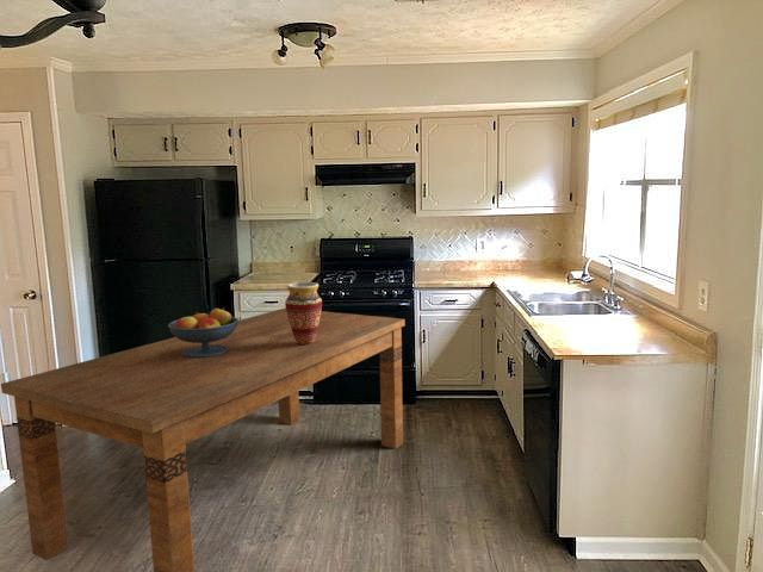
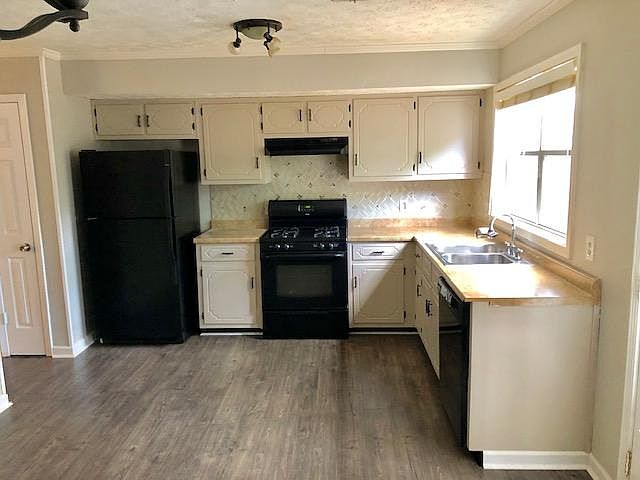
- dining table (243, 416)
- vase (304, 313)
- fruit bowl (204, 330)
